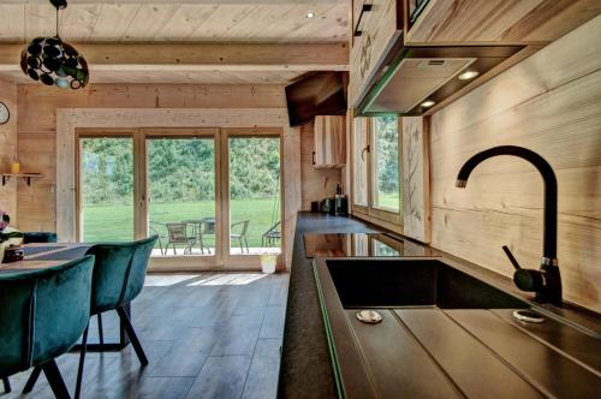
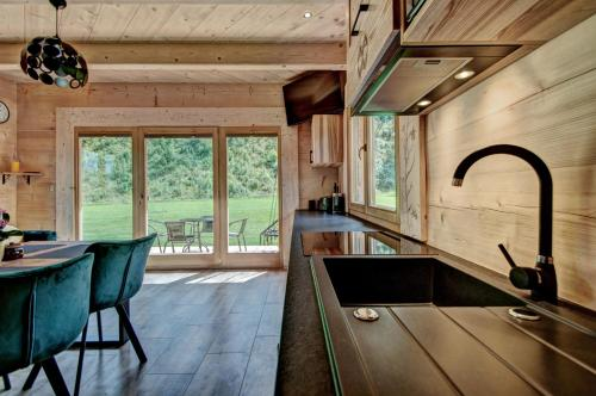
- potted plant (268, 262)
